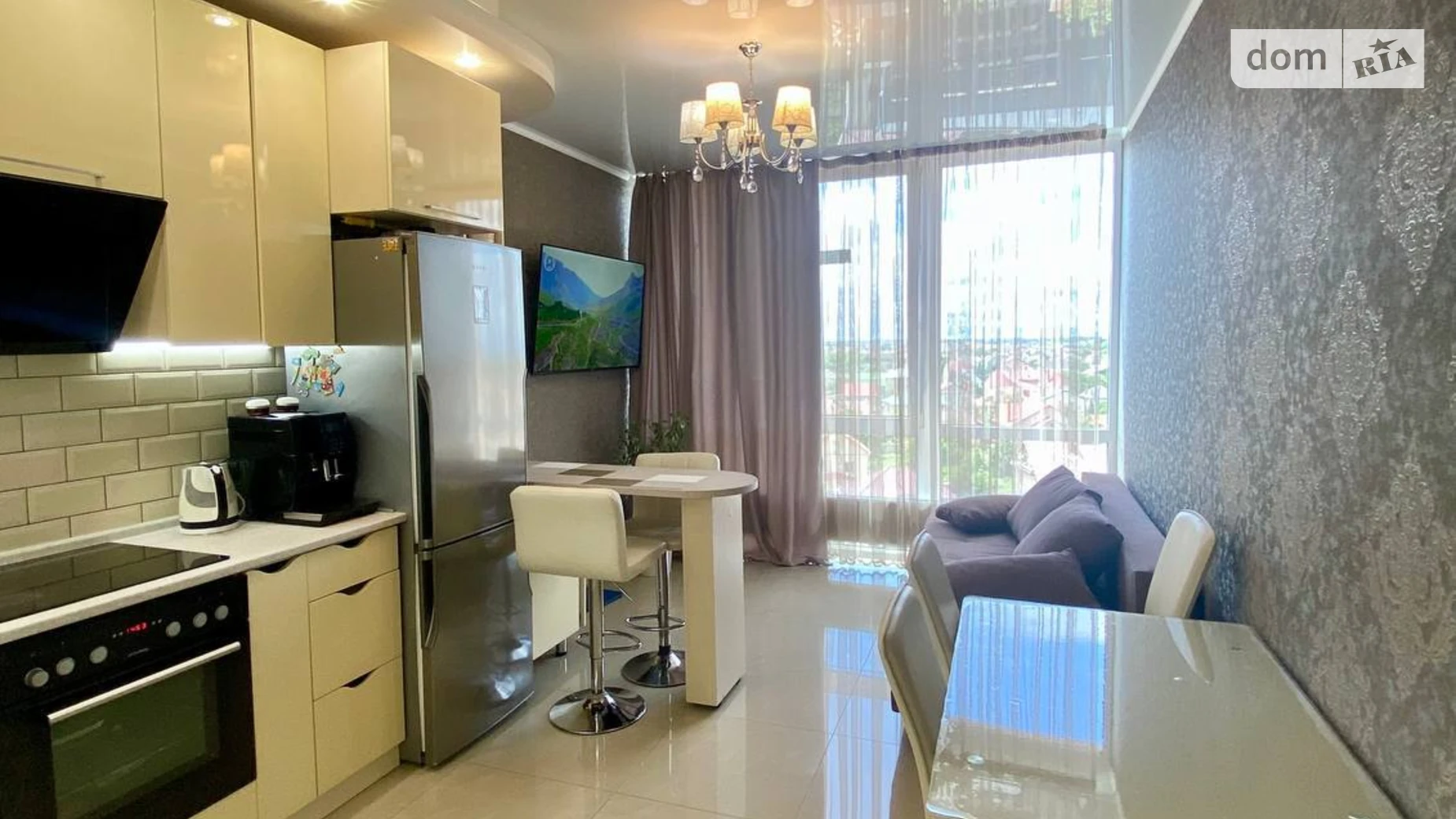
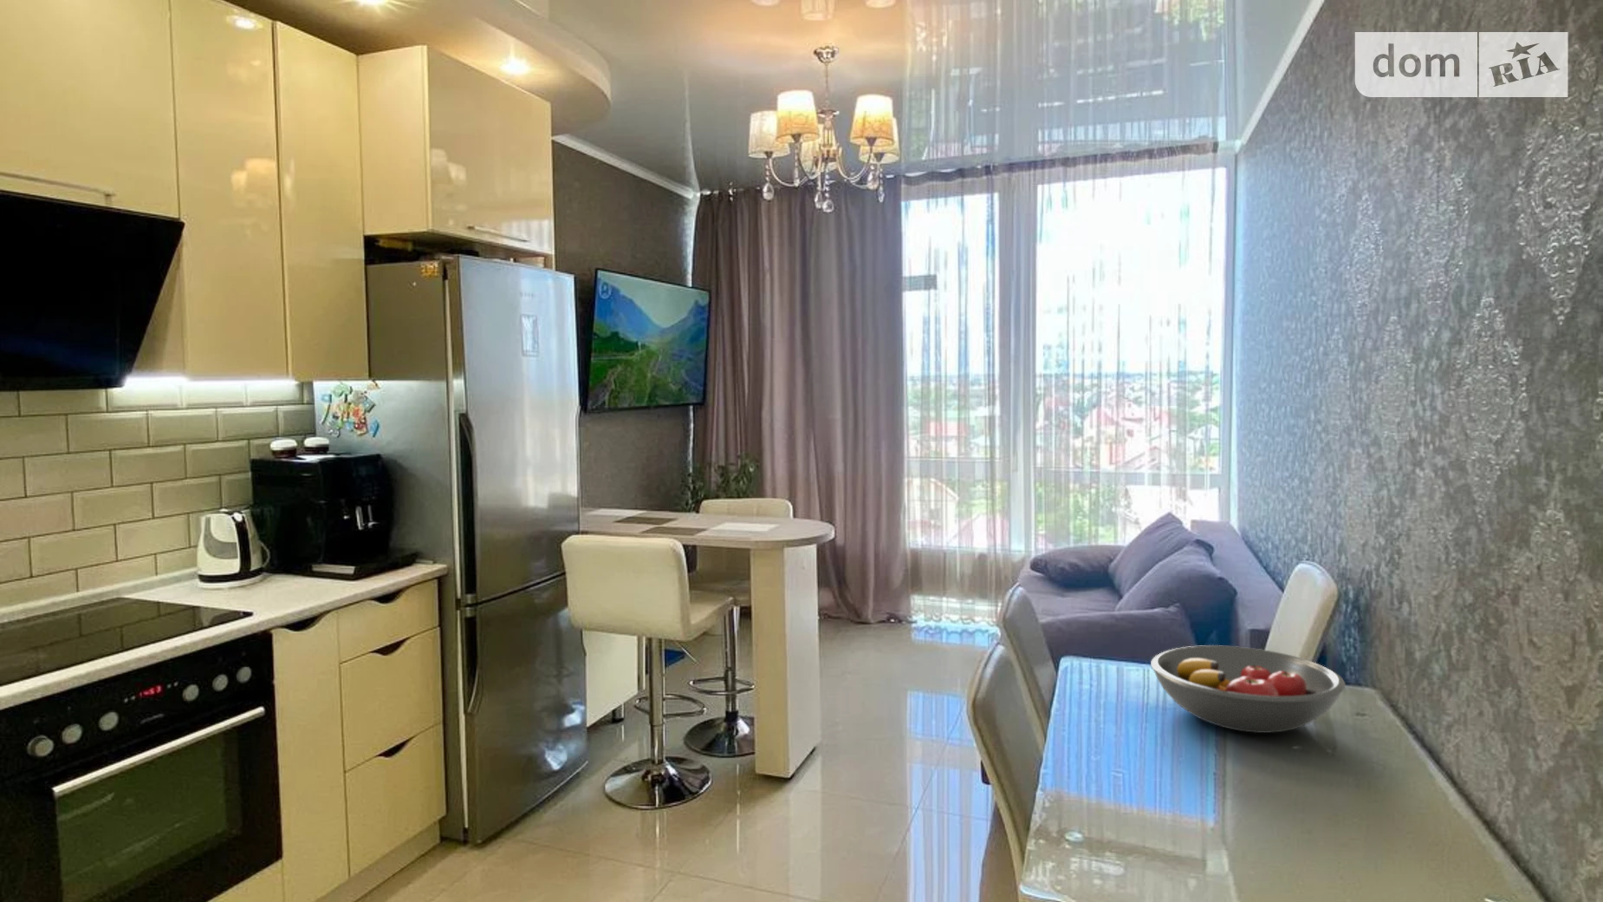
+ fruit bowl (1243, 687)
